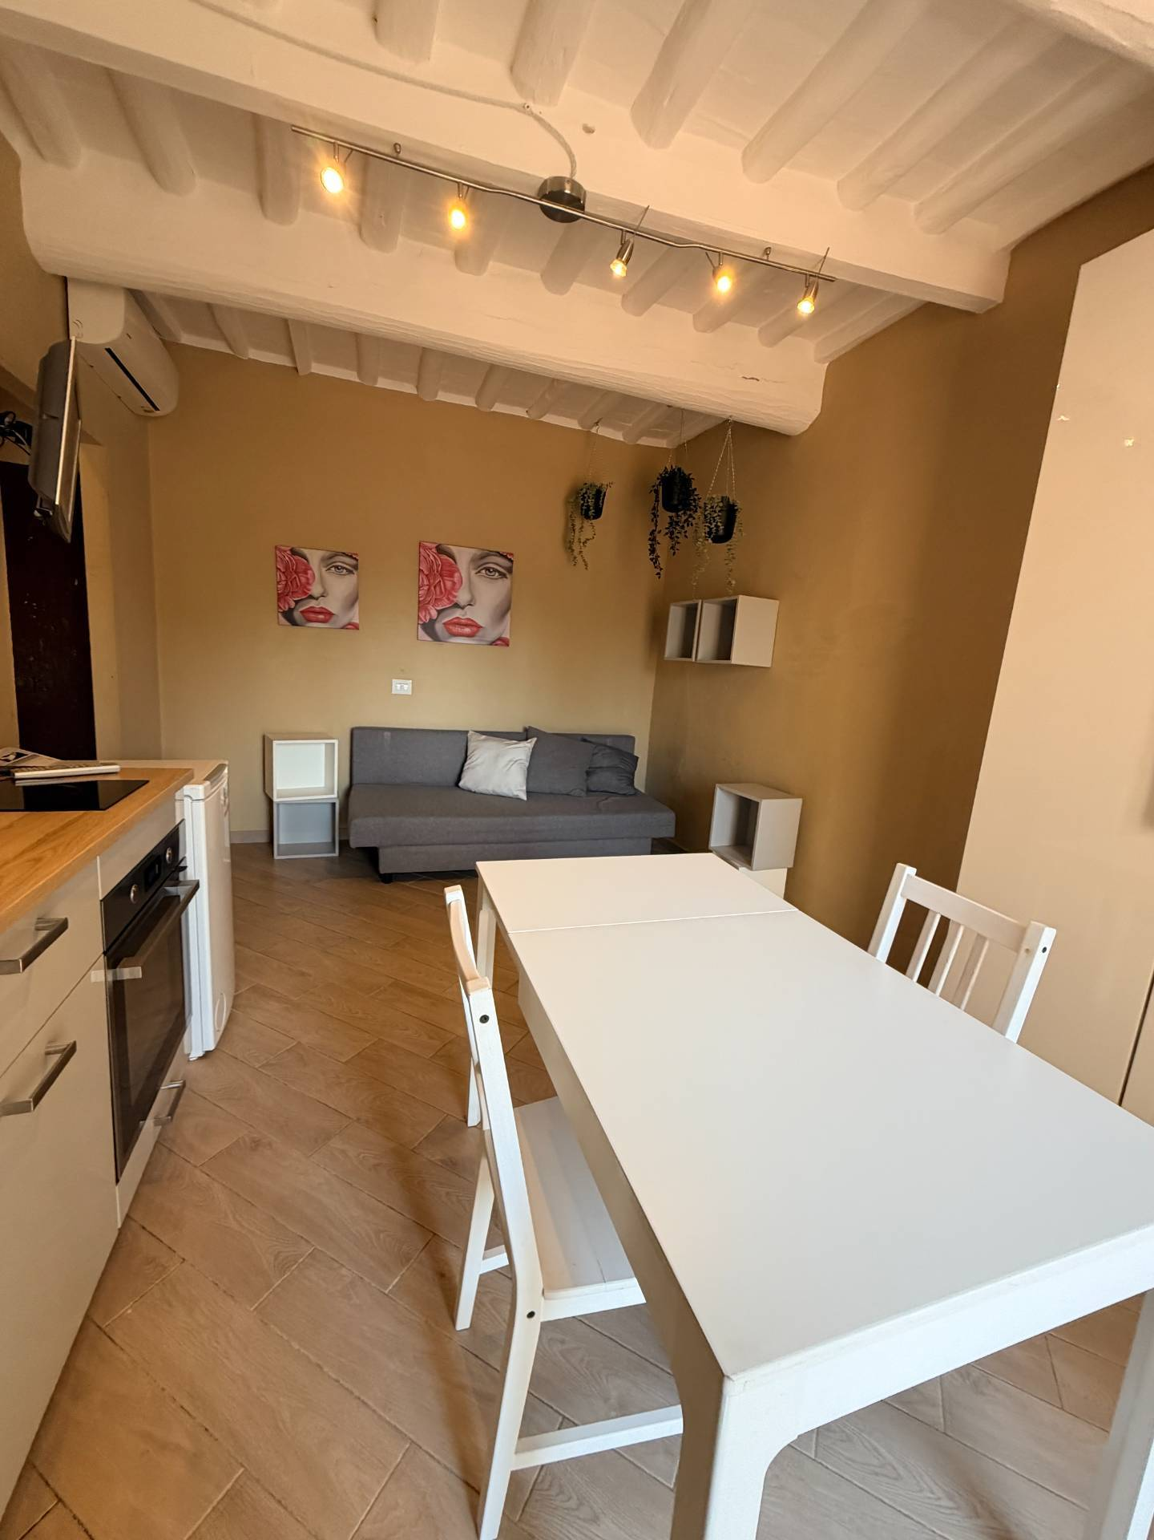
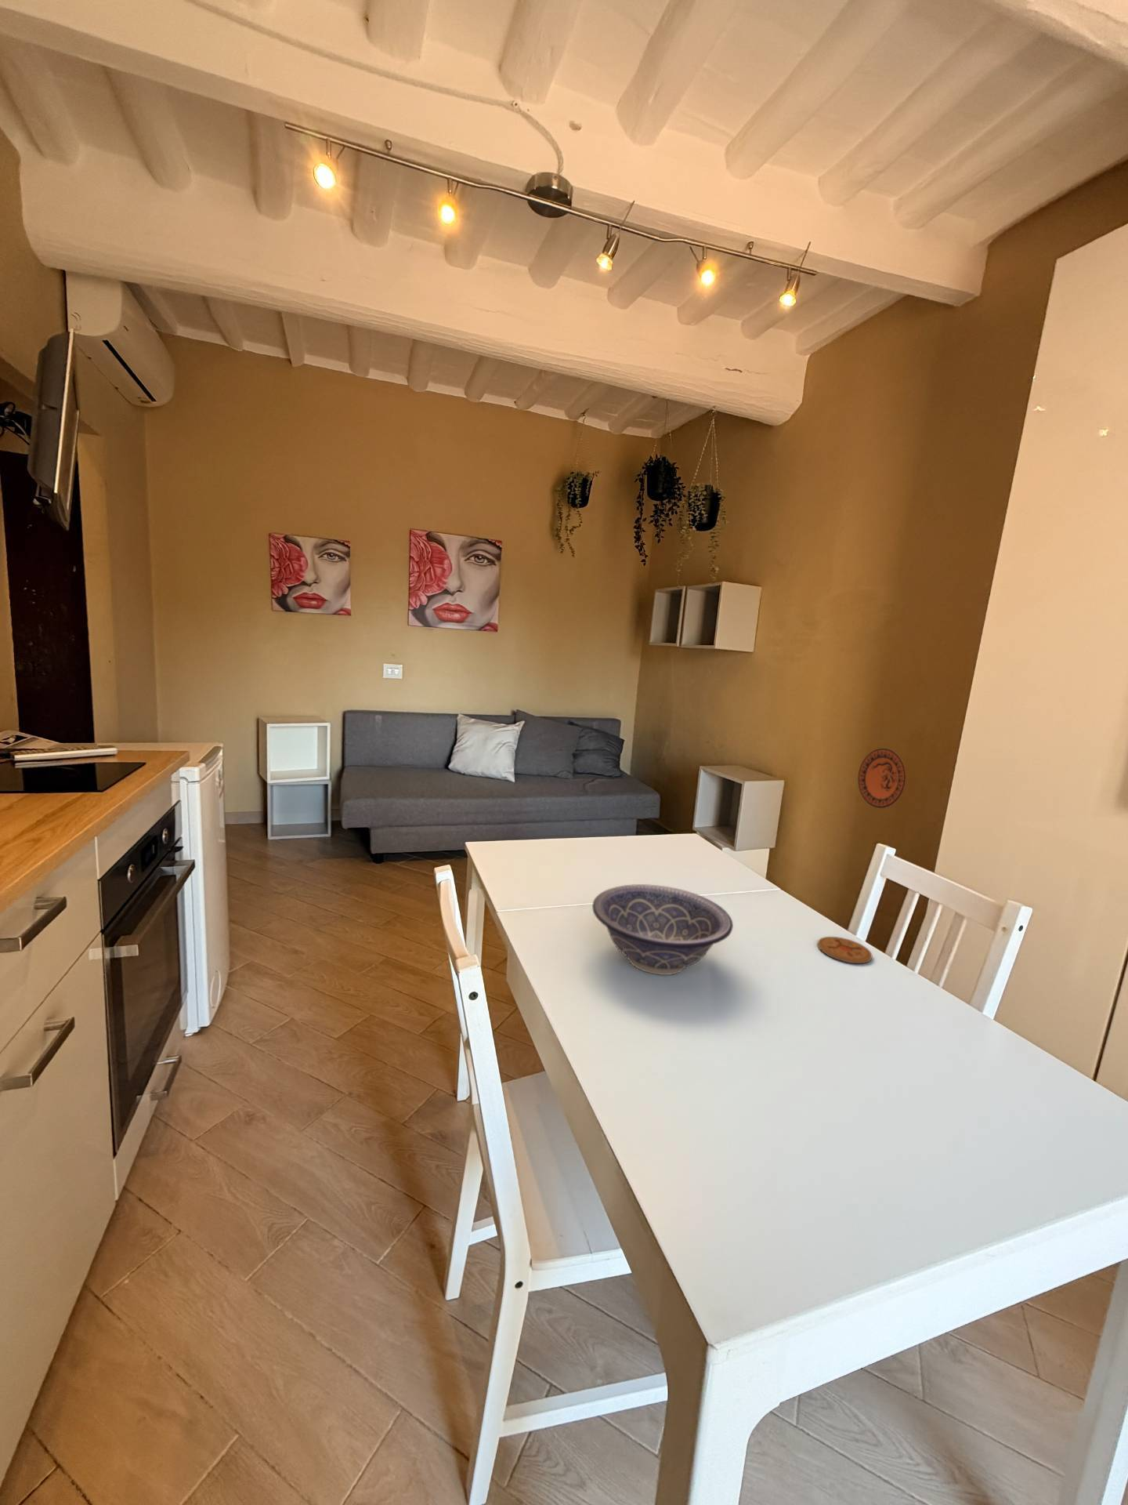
+ coaster (845, 949)
+ decorative plate (882, 777)
+ decorative bowl (659, 935)
